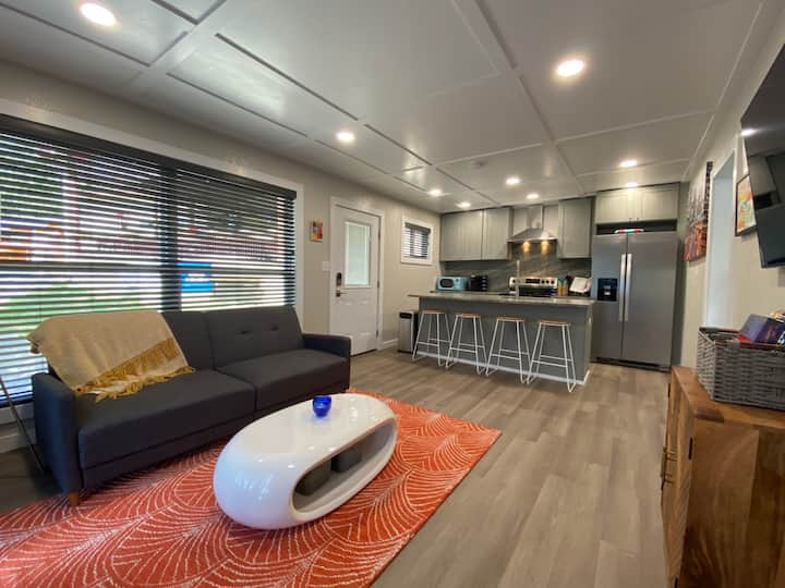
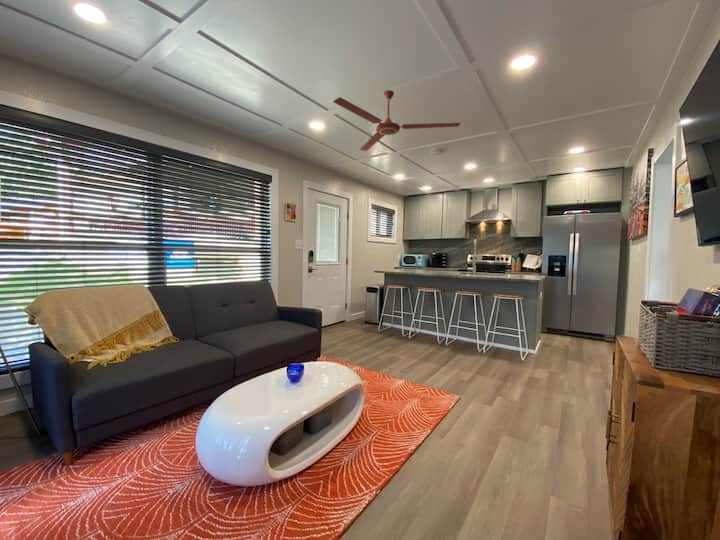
+ ceiling fan (396, 123)
